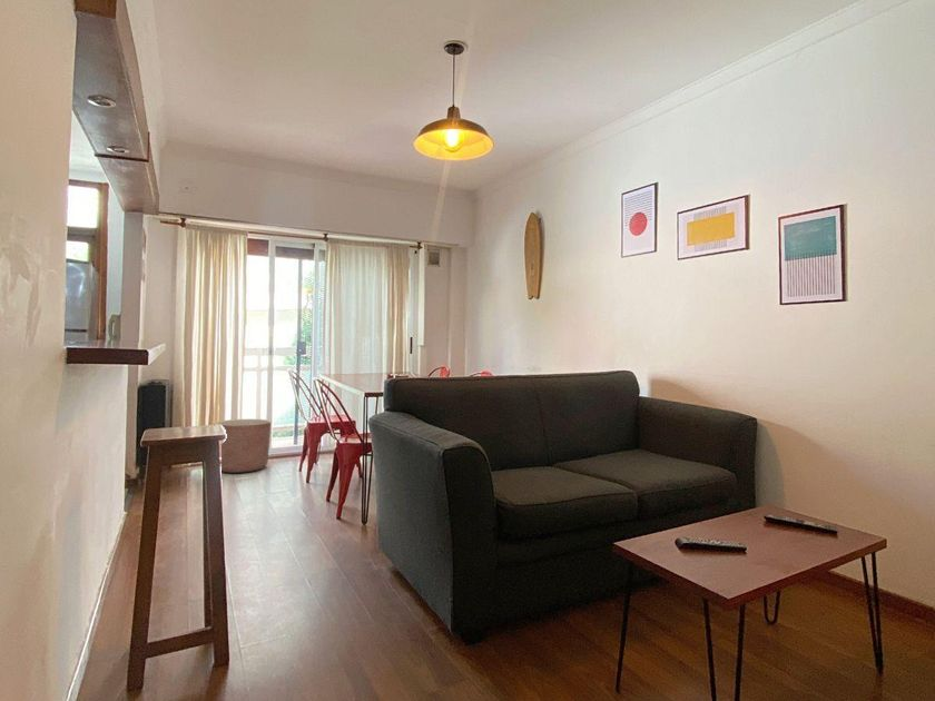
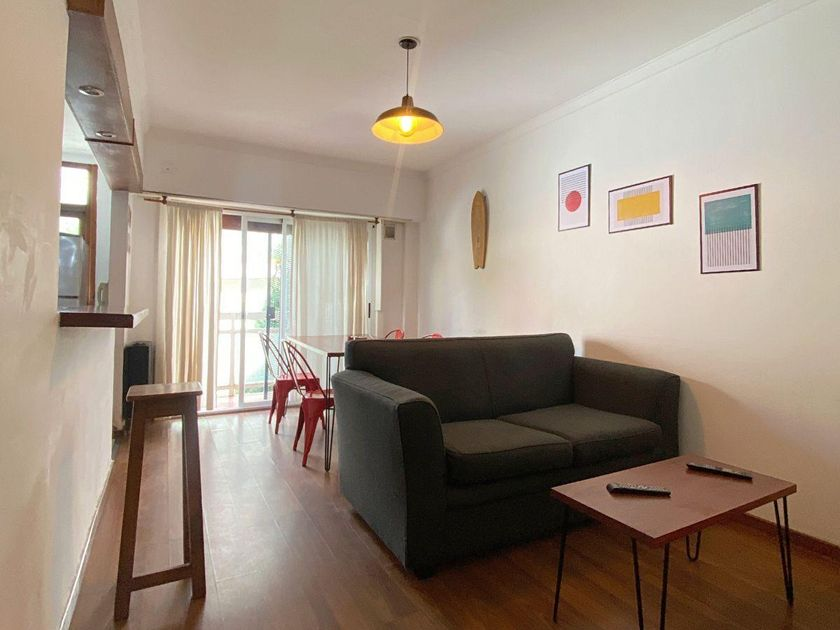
- planter (243, 445)
